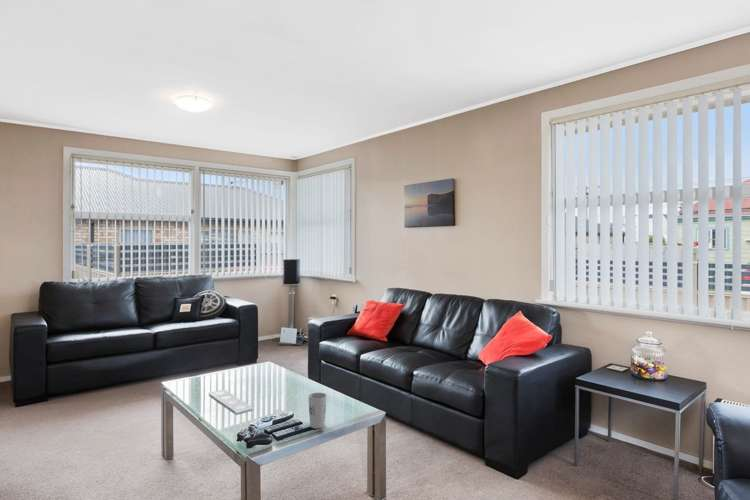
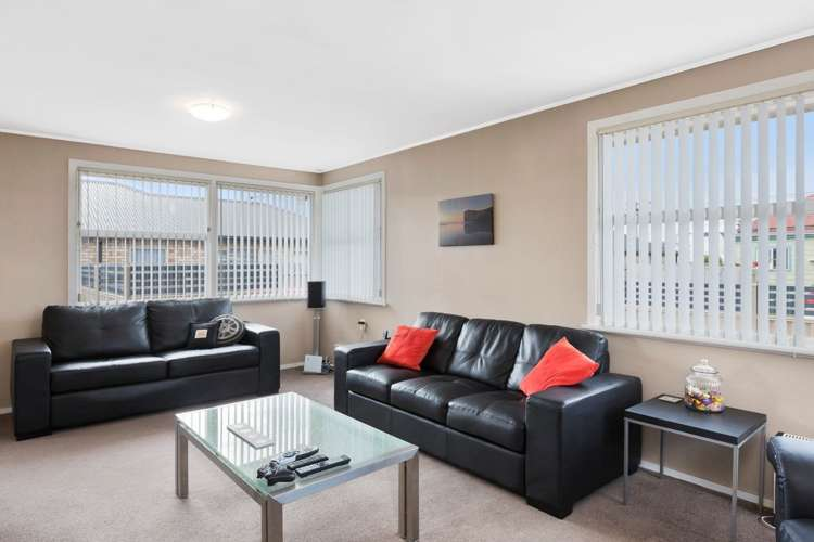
- cup (317, 410)
